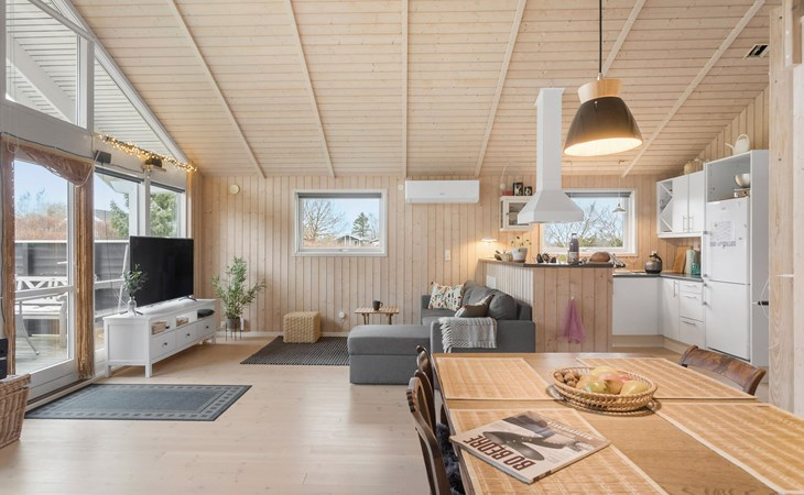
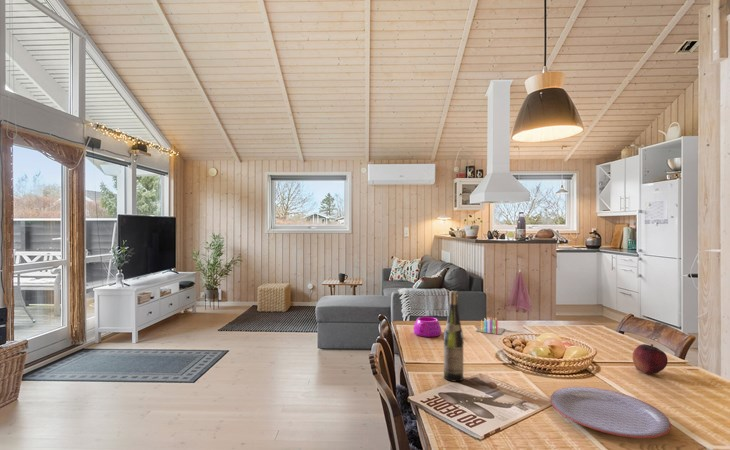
+ fruit (649, 358)
+ plate (606, 412)
+ bowl (426, 326)
+ wine bottle (453, 334)
+ candle (490, 323)
